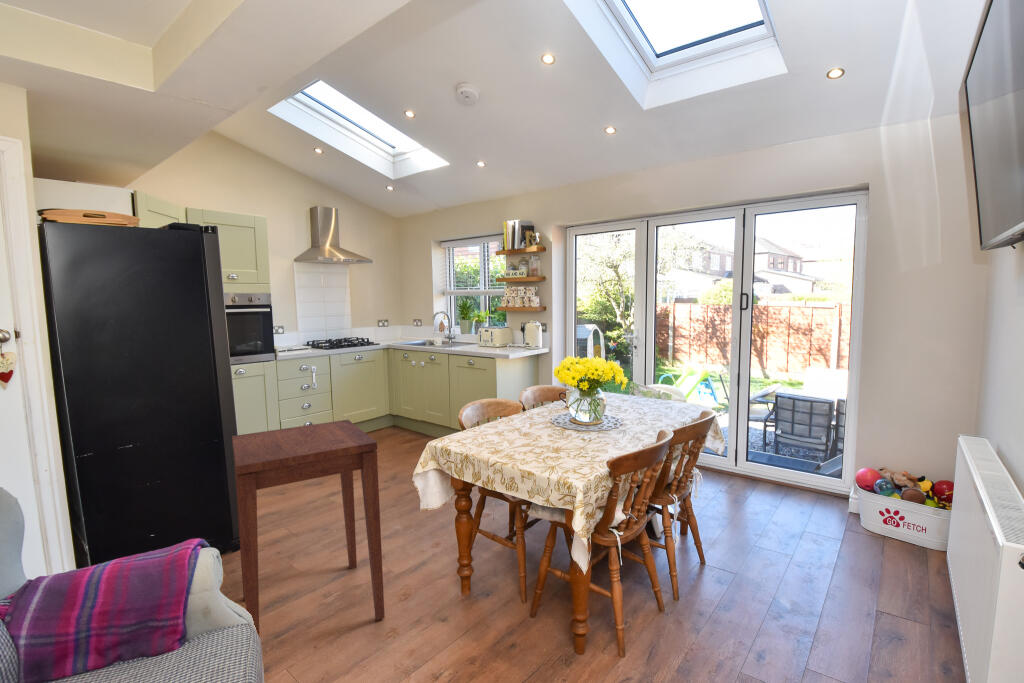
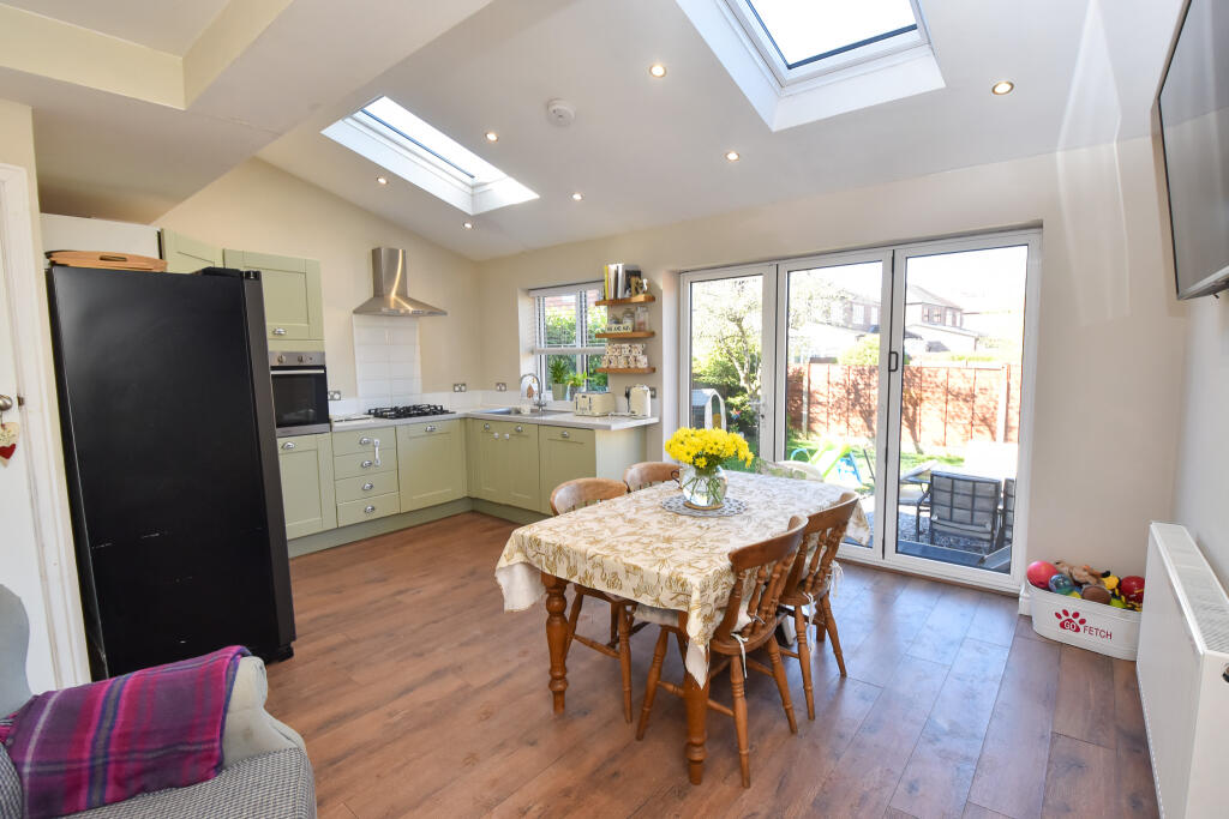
- side table (344, 518)
